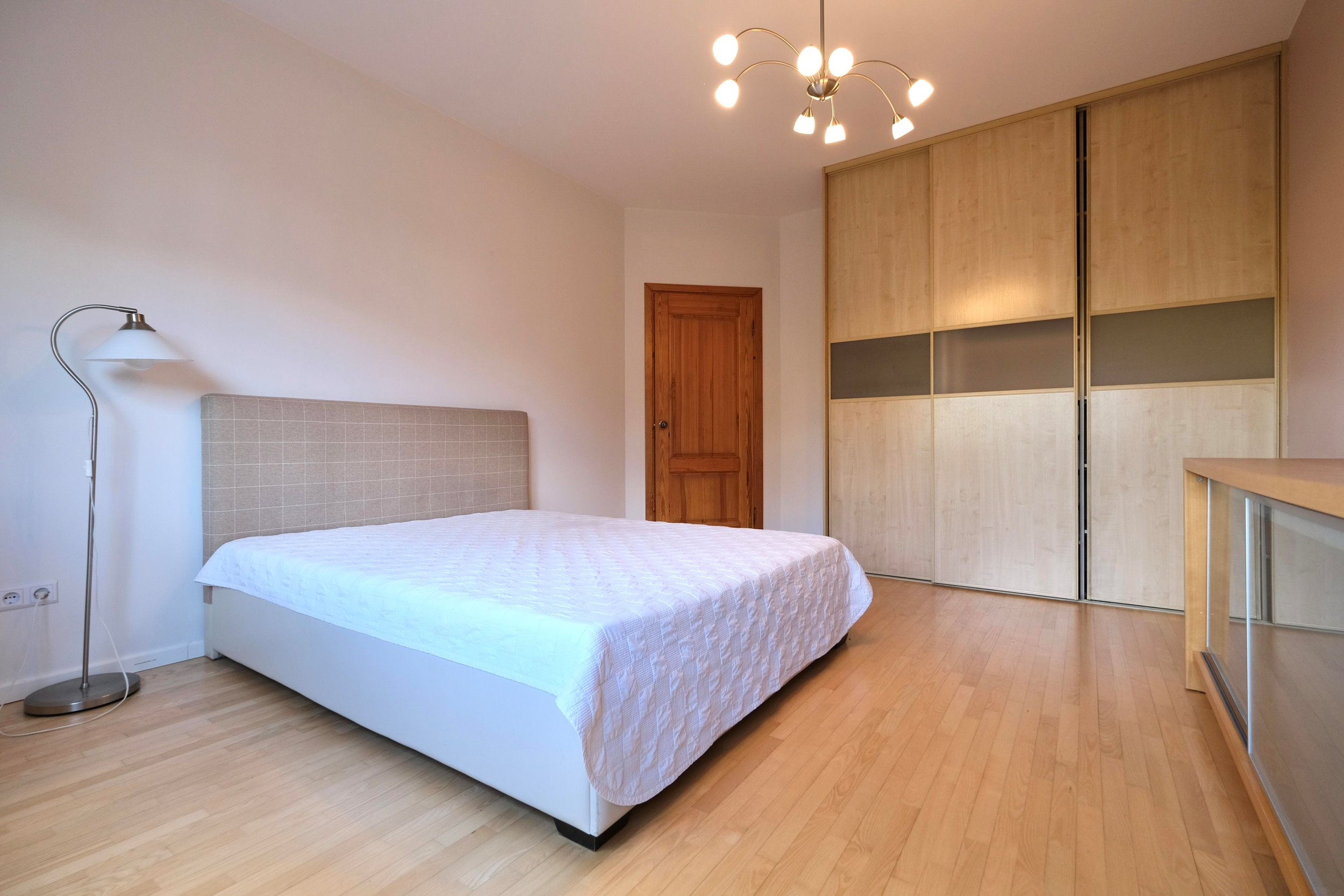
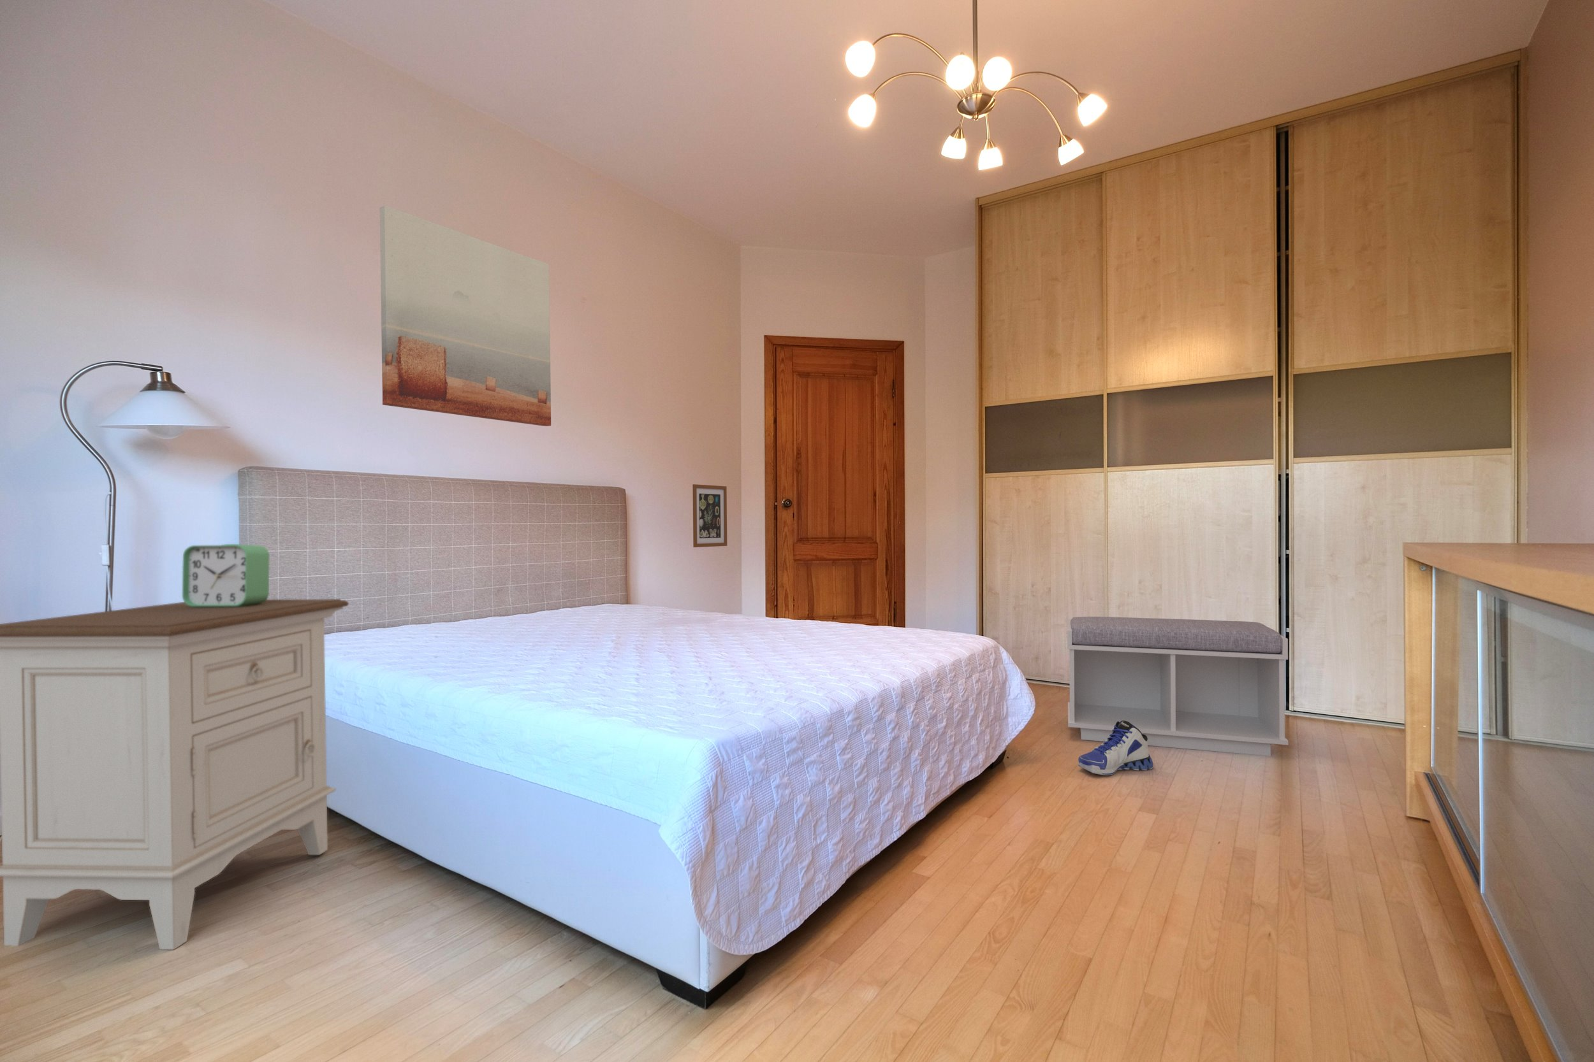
+ bench (1167, 678)
+ nightstand (192, 751)
+ wall art (710, 516)
+ wall art (473, 327)
+ alarm clock (227, 574)
+ sneaker (1115, 746)
